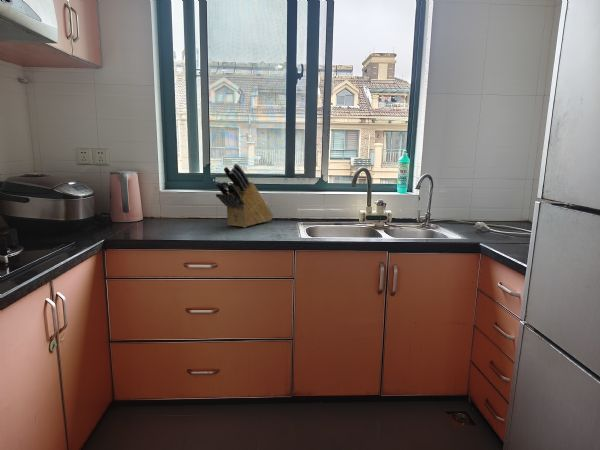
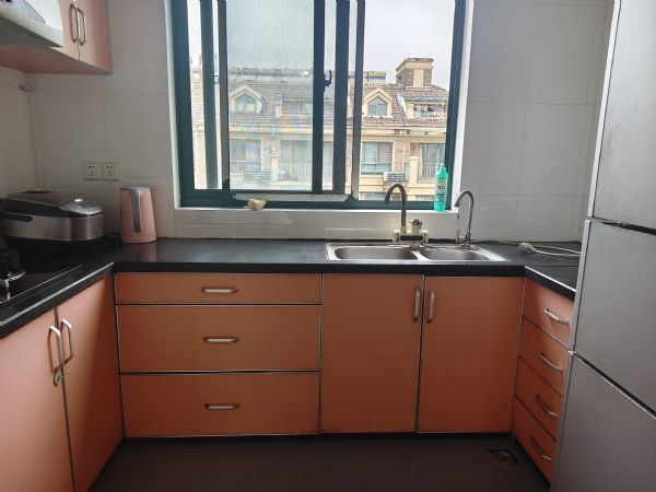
- knife block (245, 194)
